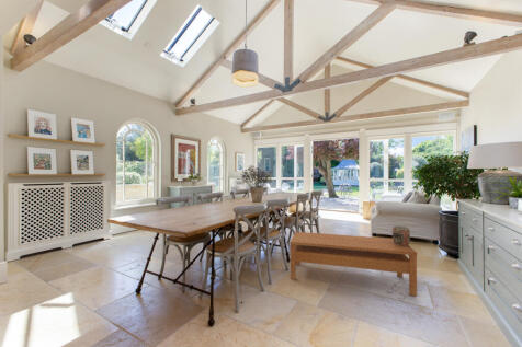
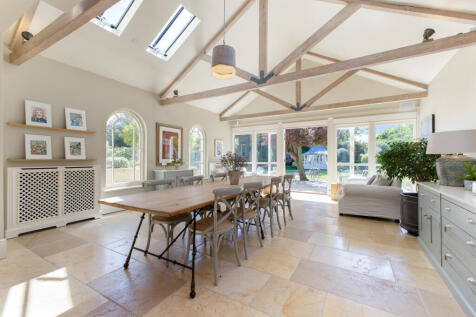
- coffee table (347, 258)
- decorative container (400, 235)
